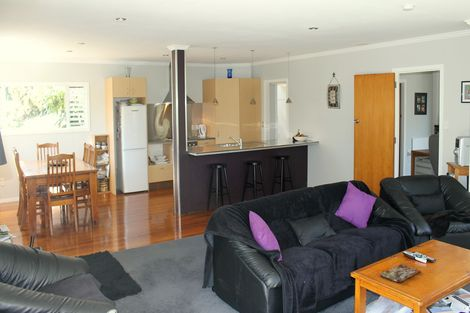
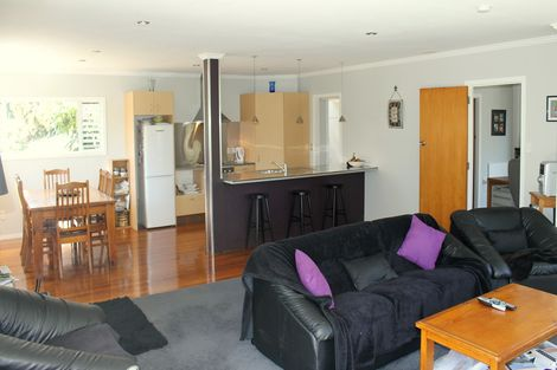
- magazine (401, 272)
